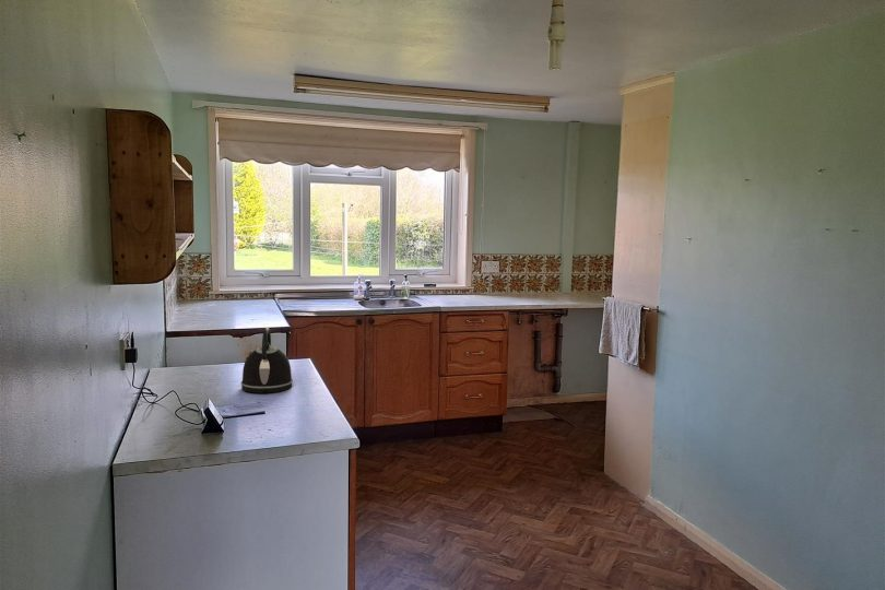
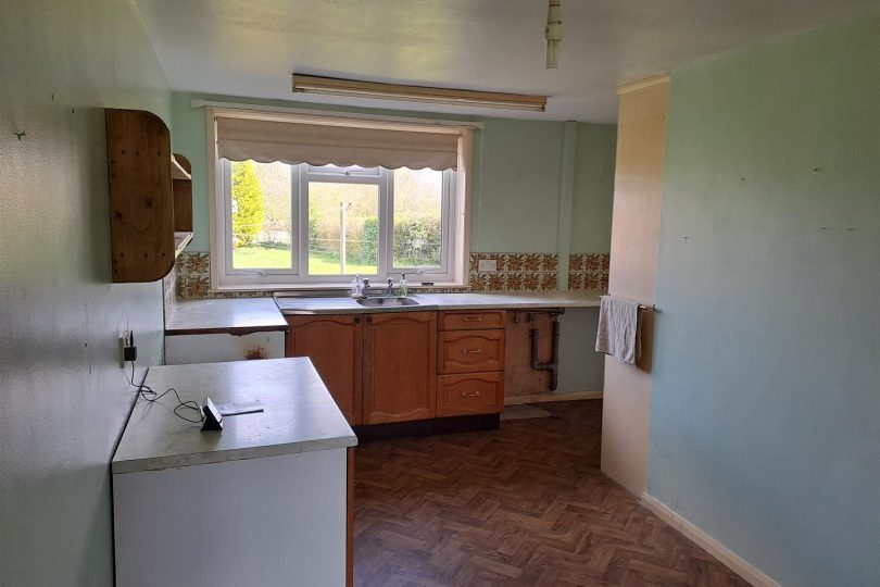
- kettle (267, 357)
